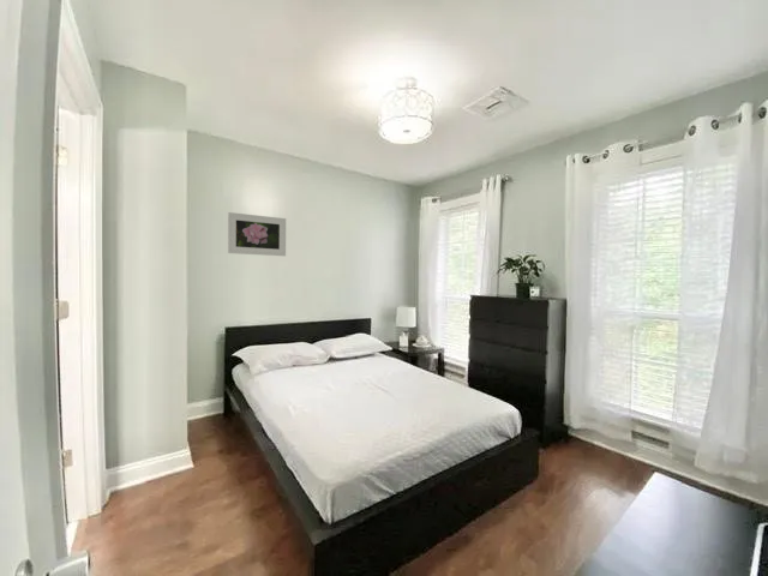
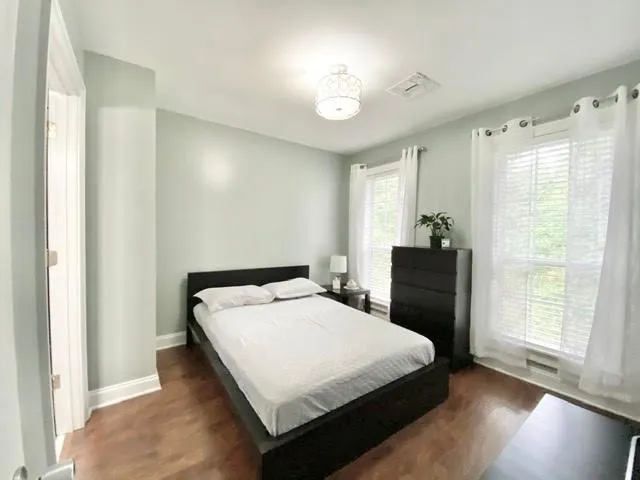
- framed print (258, 235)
